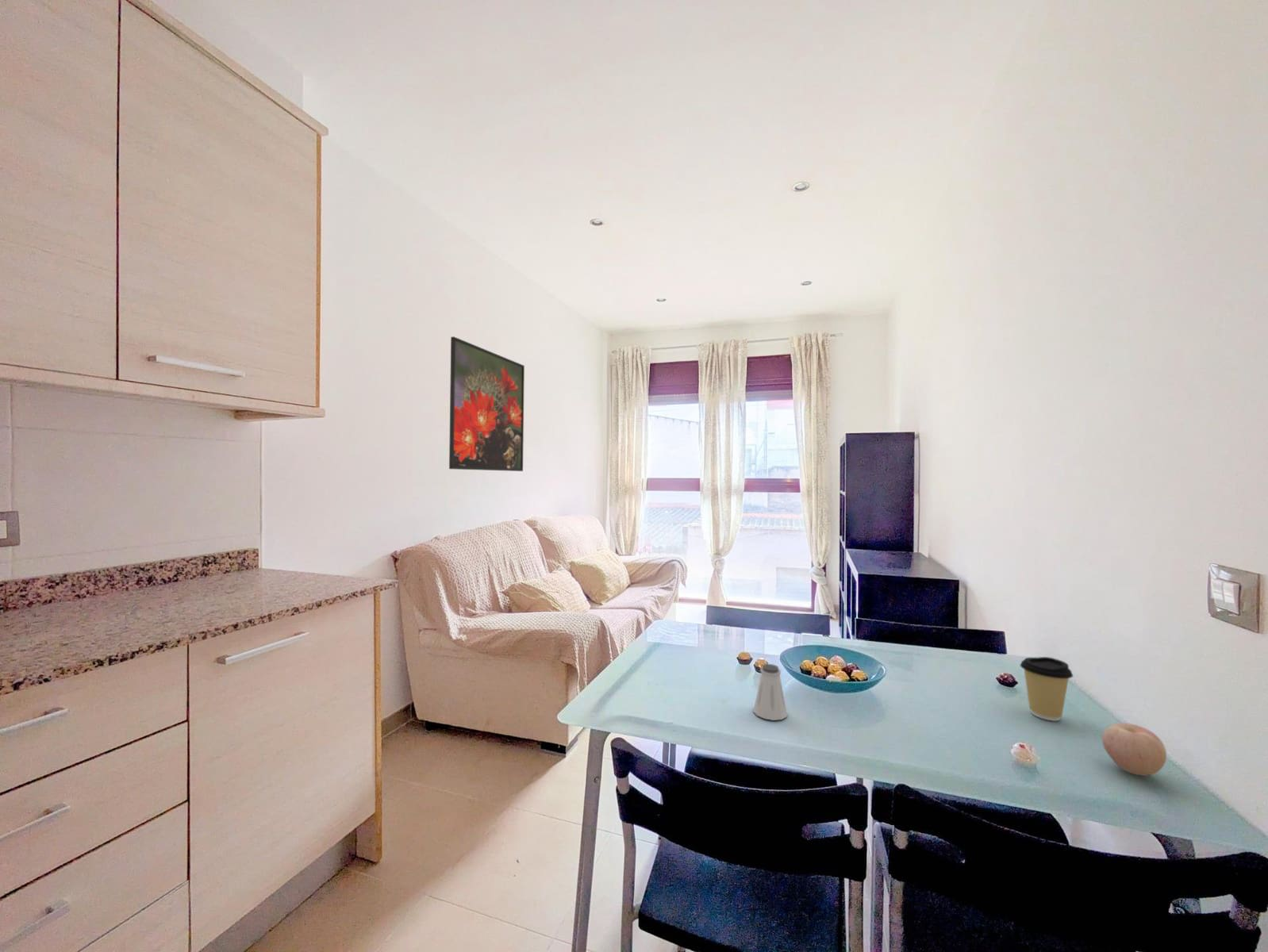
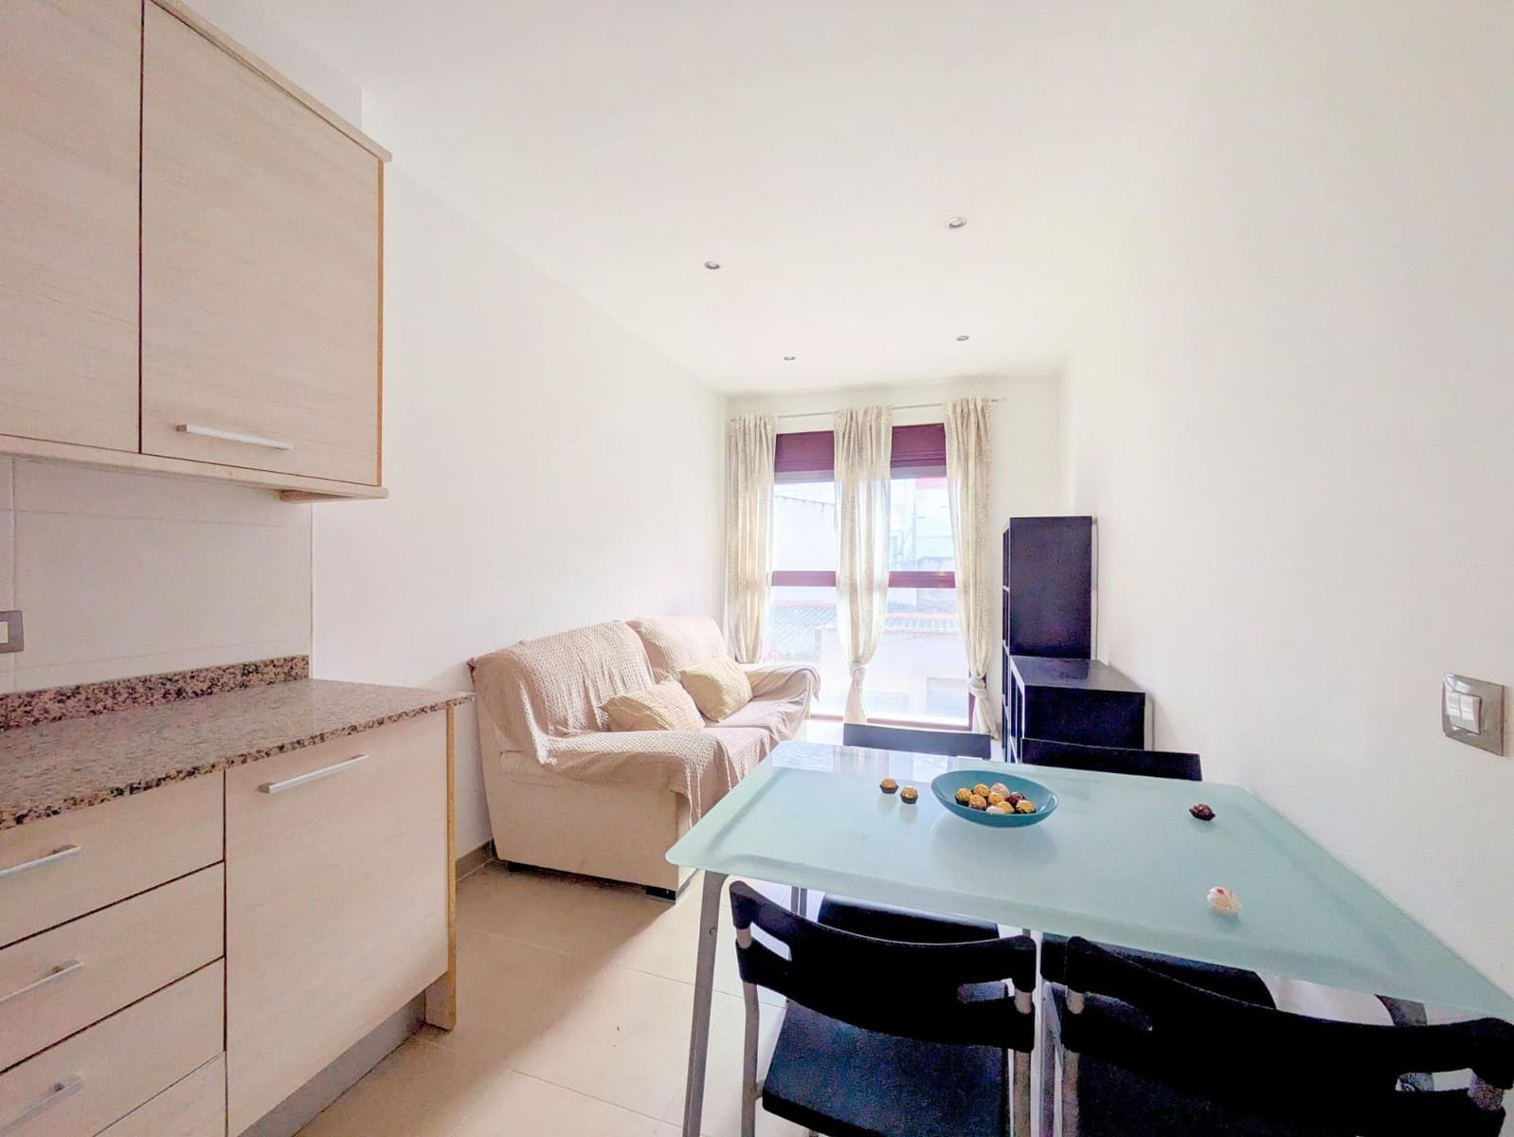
- coffee cup (1045, 688)
- saltshaker (770, 689)
- apple (1132, 749)
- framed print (490, 411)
